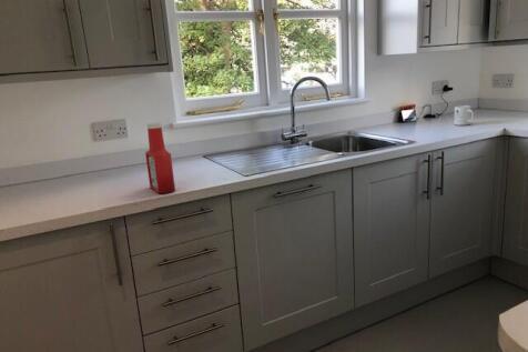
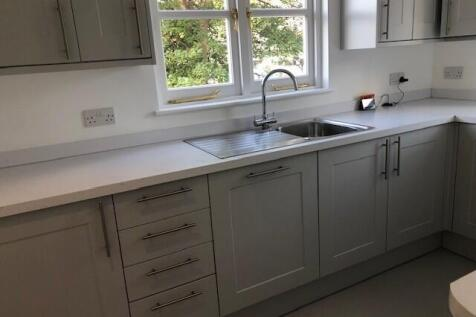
- soap bottle (158, 157)
- mug (464, 115)
